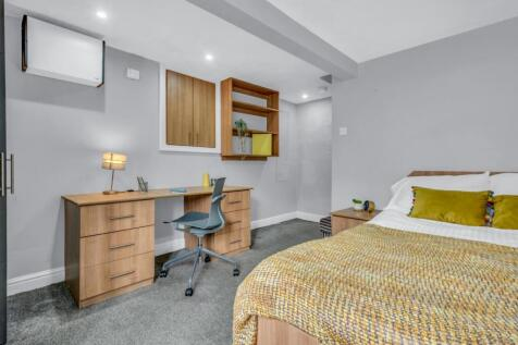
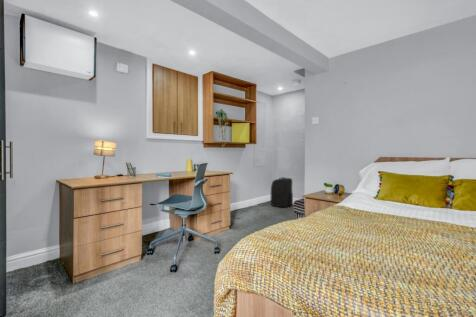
+ backpack (283, 191)
